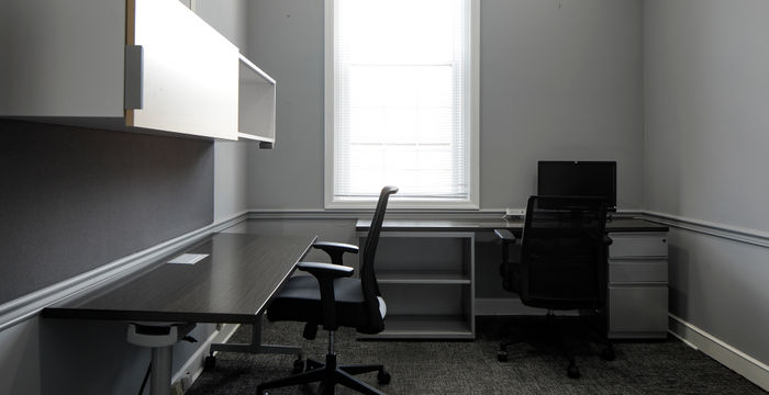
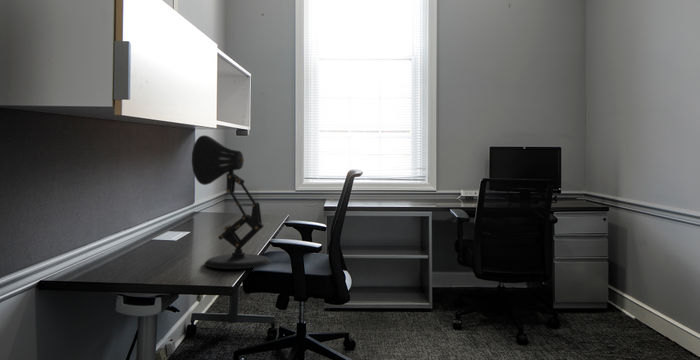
+ desk lamp (236, 198)
